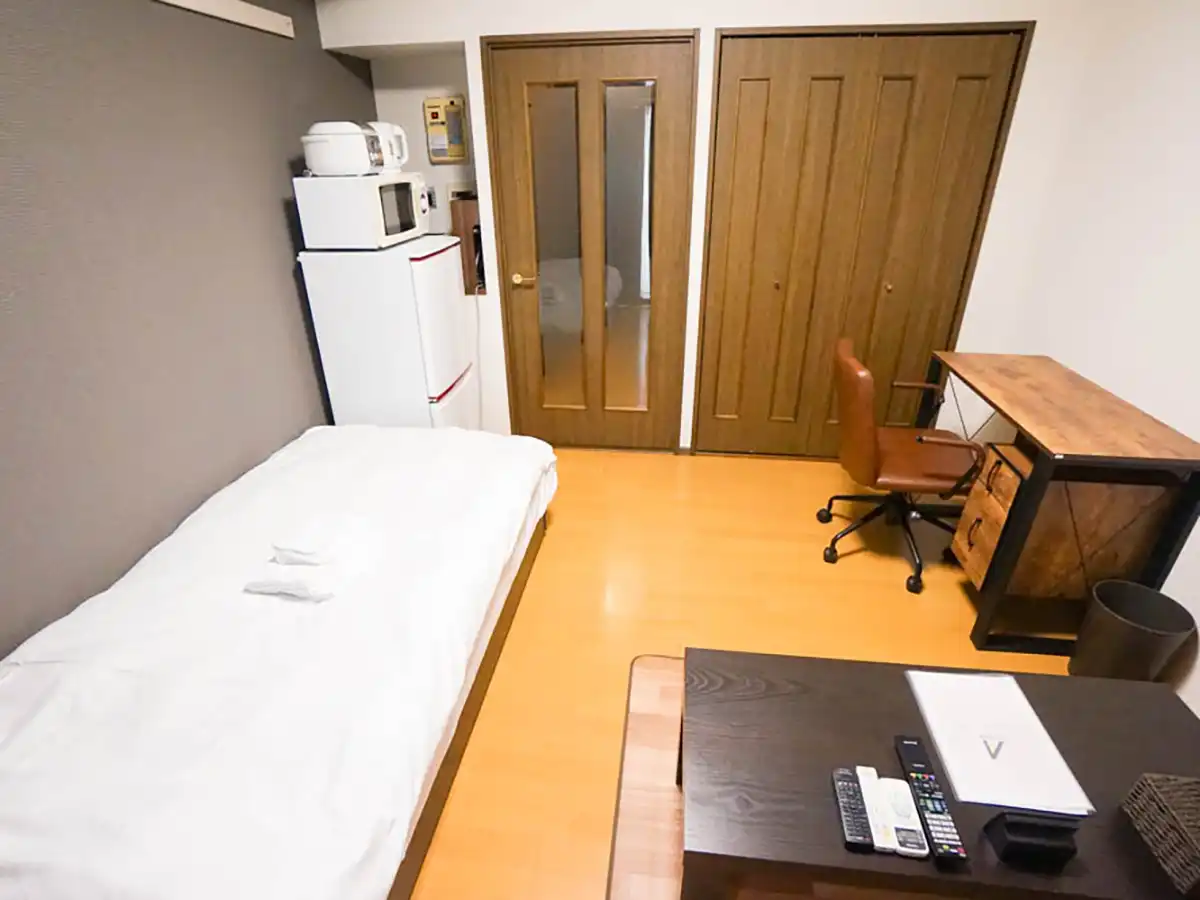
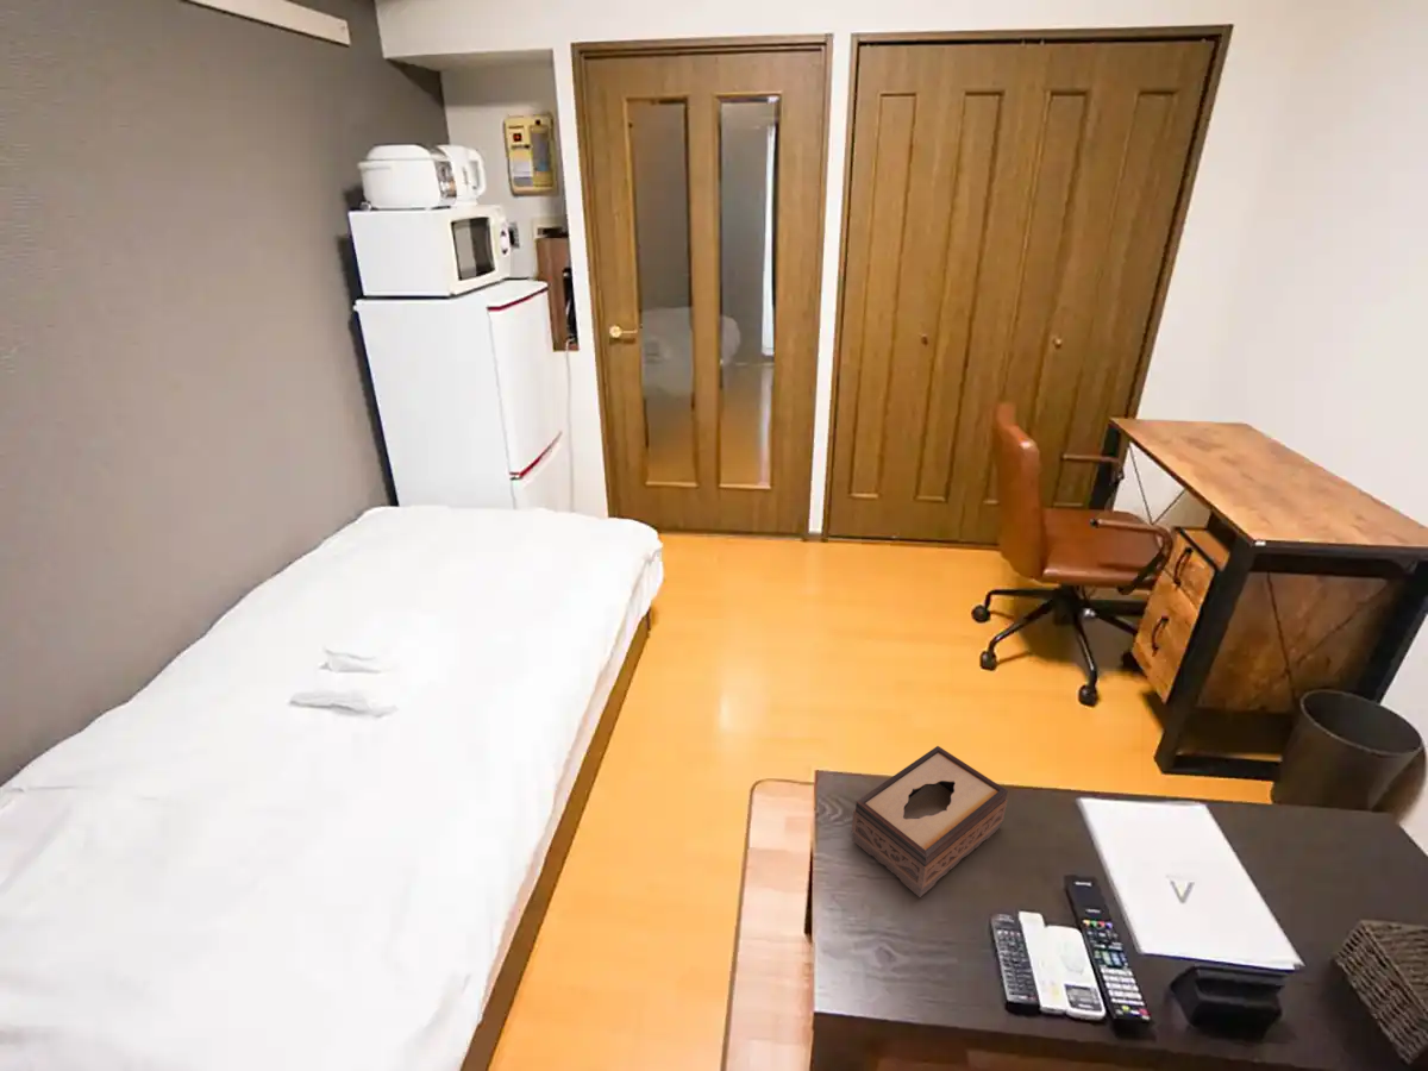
+ tissue box (929, 815)
